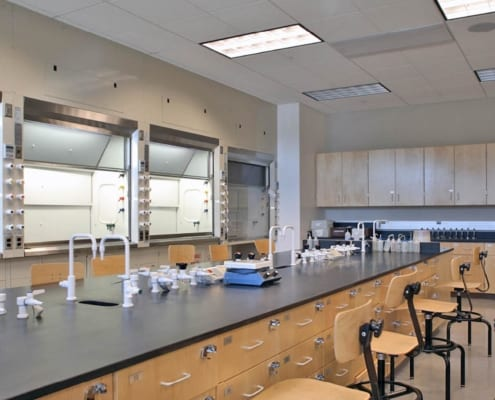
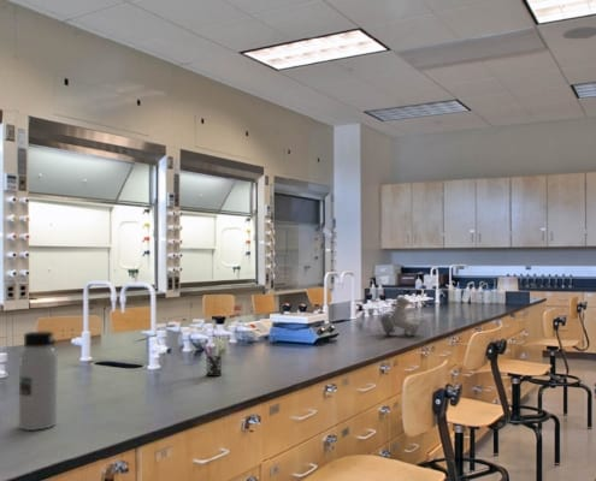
+ garden hose splitter (400, 315)
+ pen holder (214, 360)
+ water bottle (37, 379)
